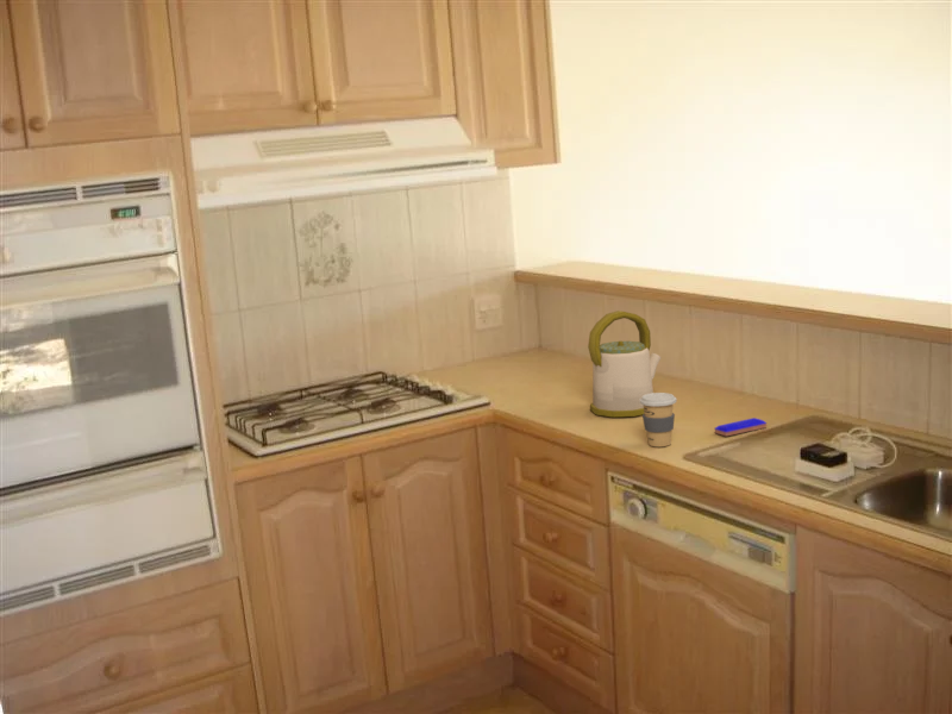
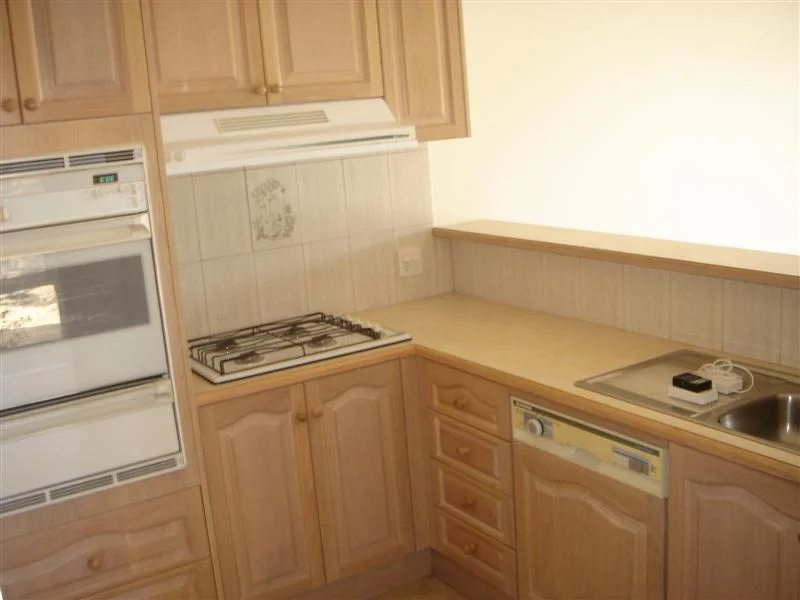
- kettle (626, 359)
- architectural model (740, 426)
- coffee cup (658, 420)
